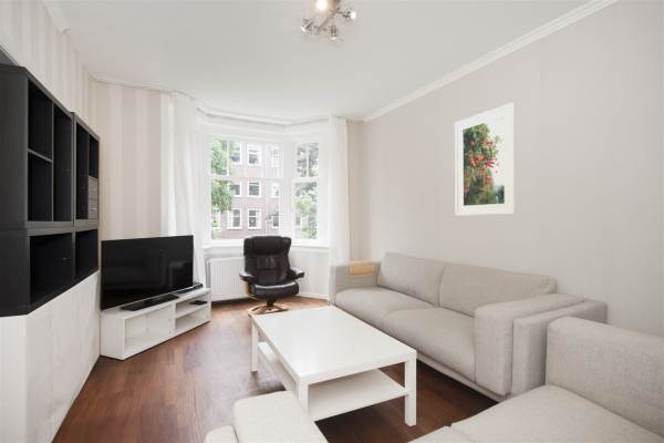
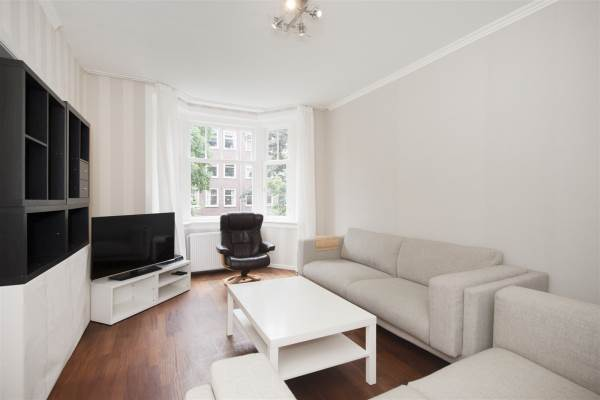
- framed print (483, 164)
